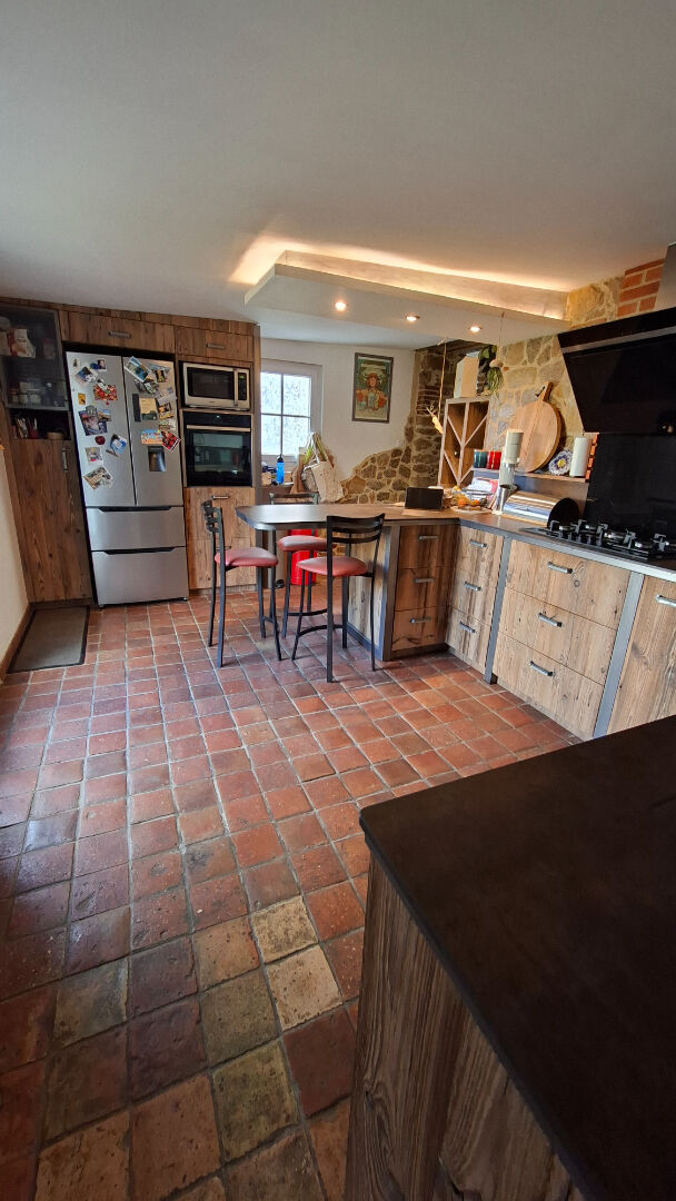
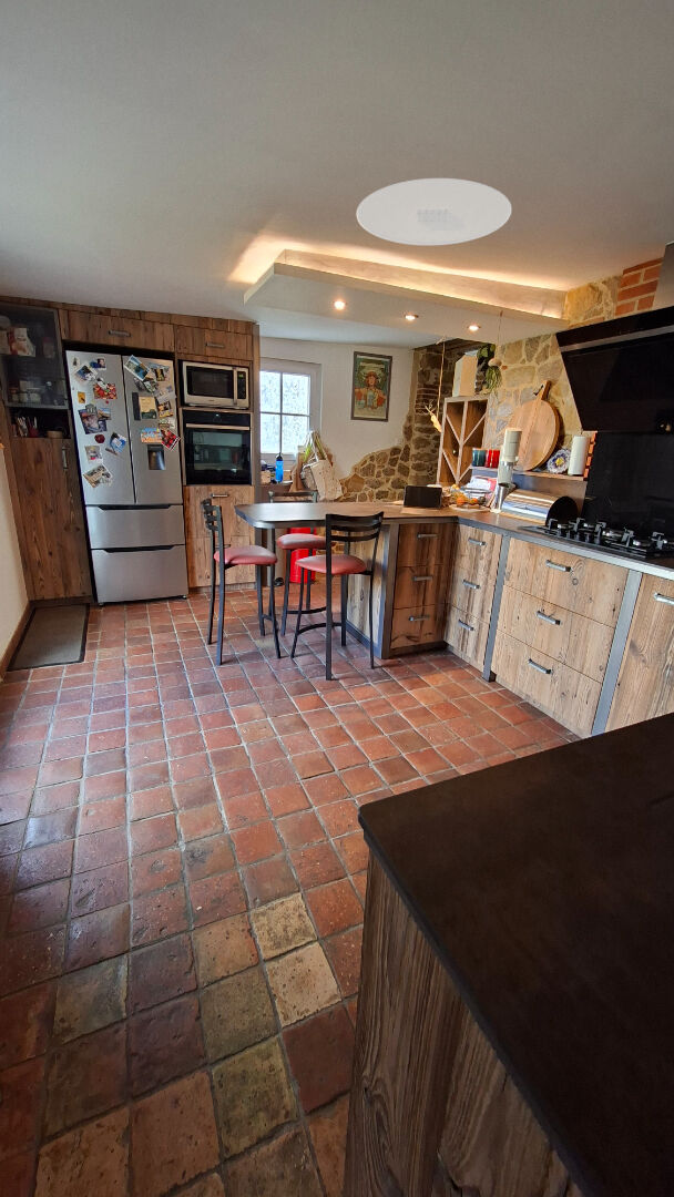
+ ceiling light (432, 207)
